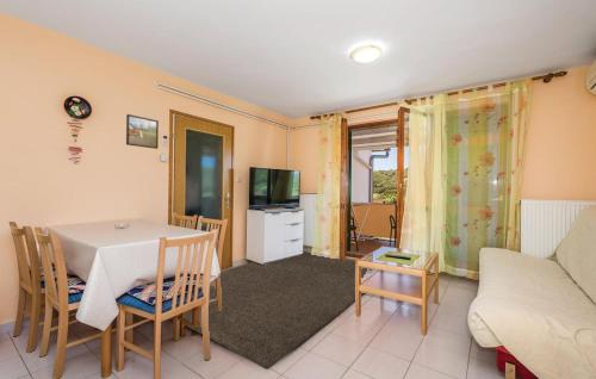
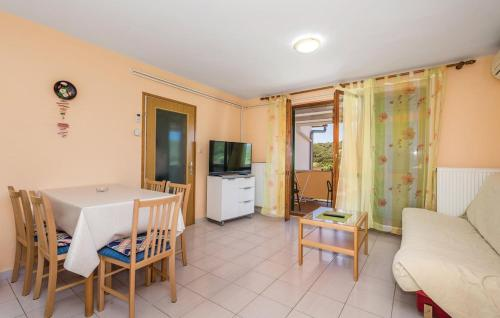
- rug (287, 280)
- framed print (142, 131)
